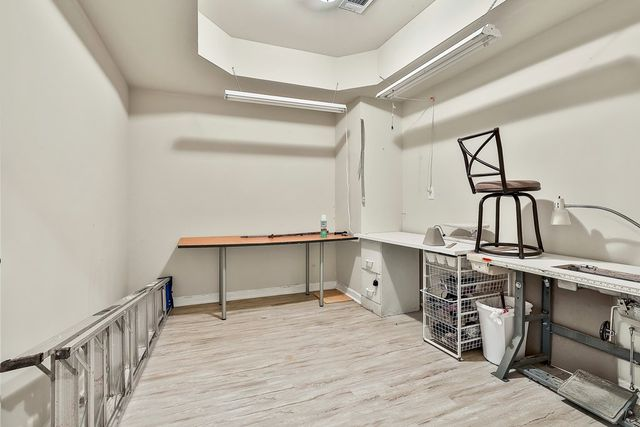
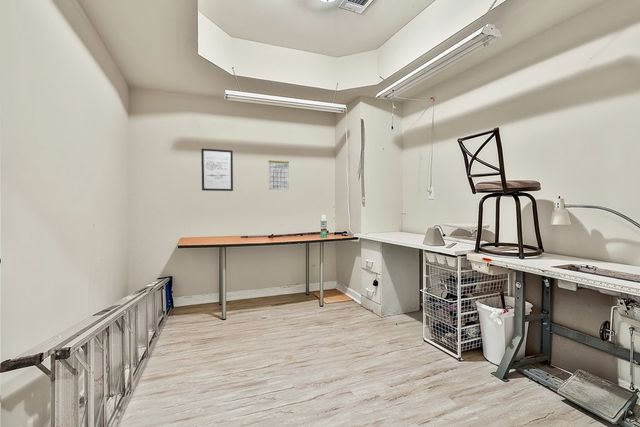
+ calendar (278, 172)
+ wall art (217, 170)
